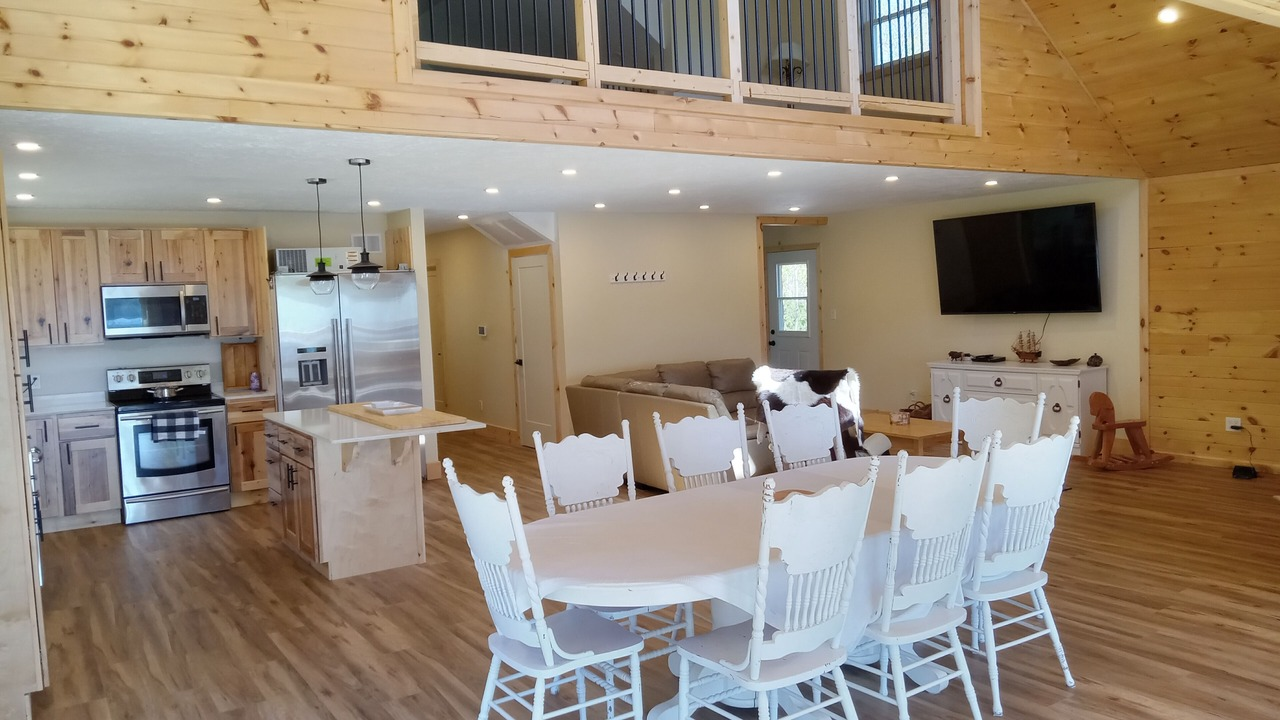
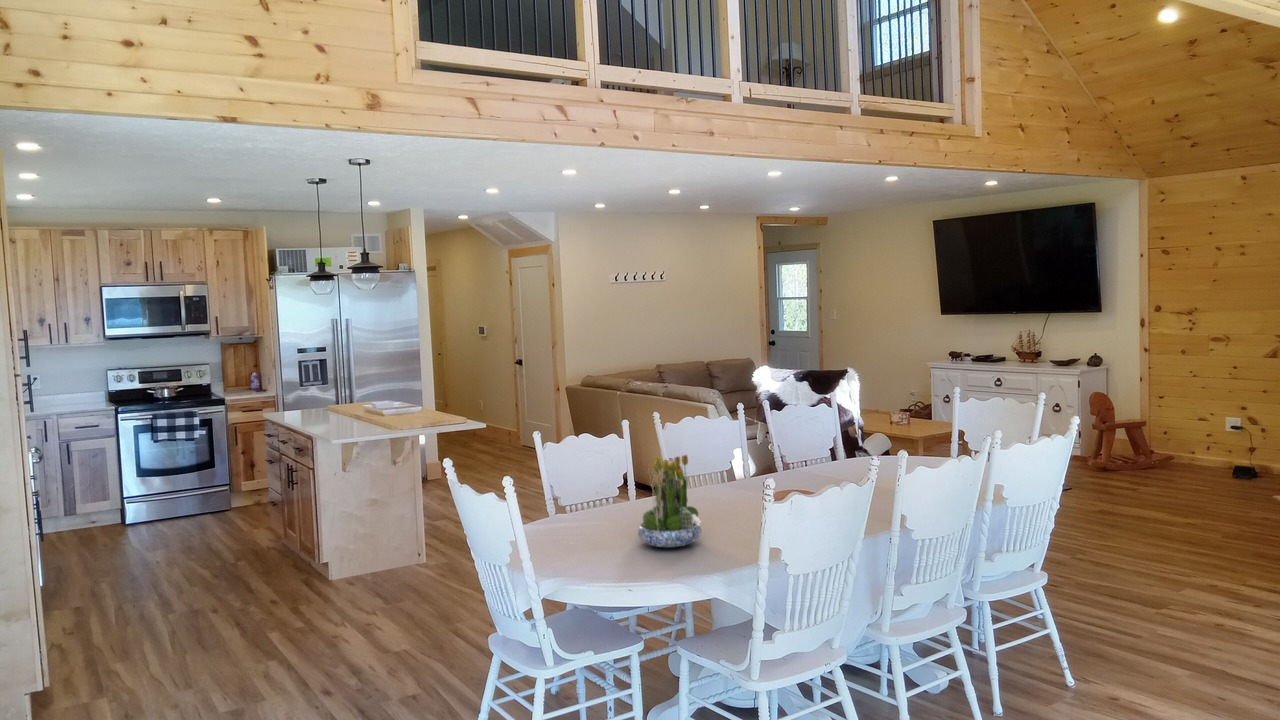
+ flower arrangement (668, 499)
